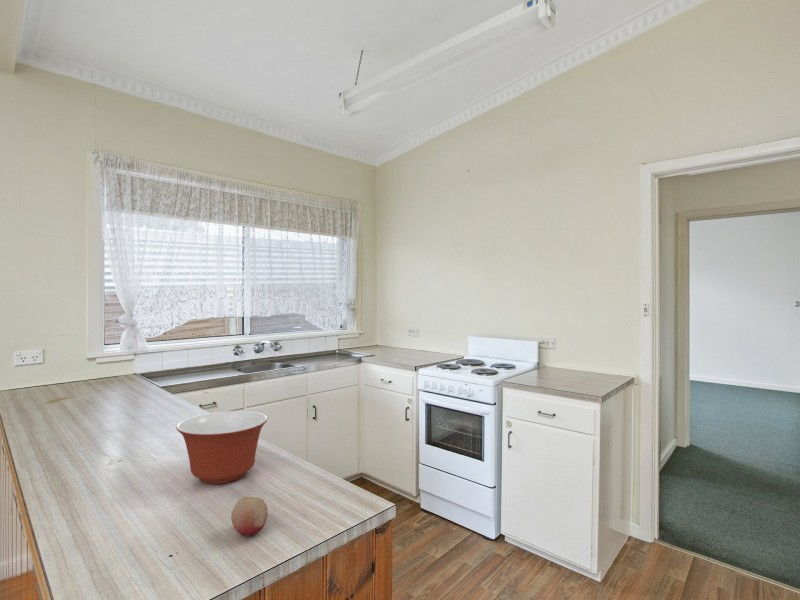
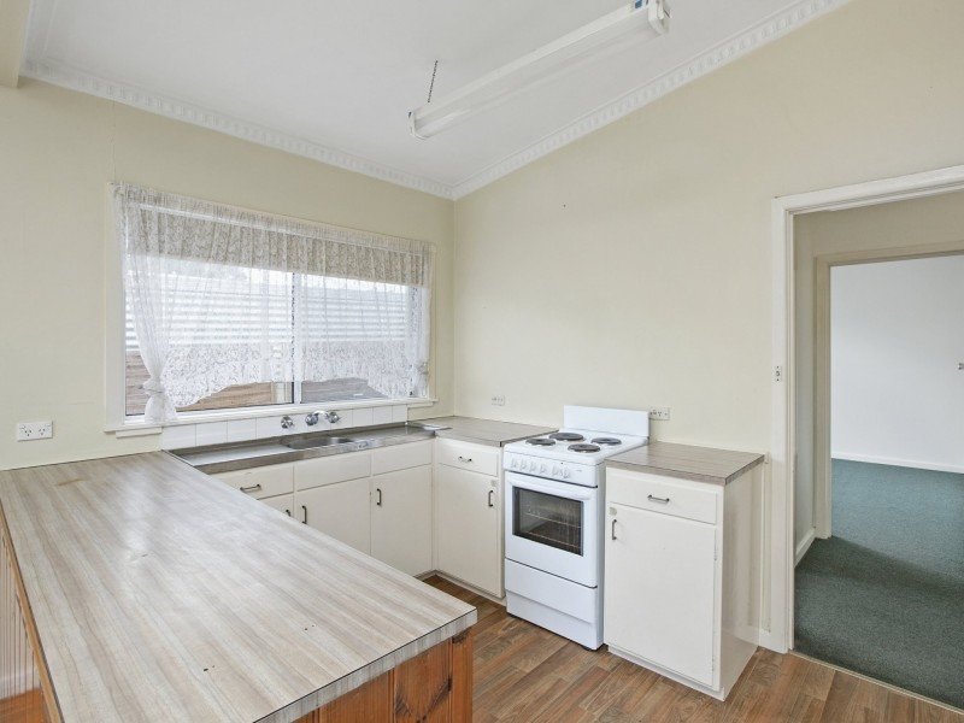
- fruit (249, 514)
- mixing bowl (223, 448)
